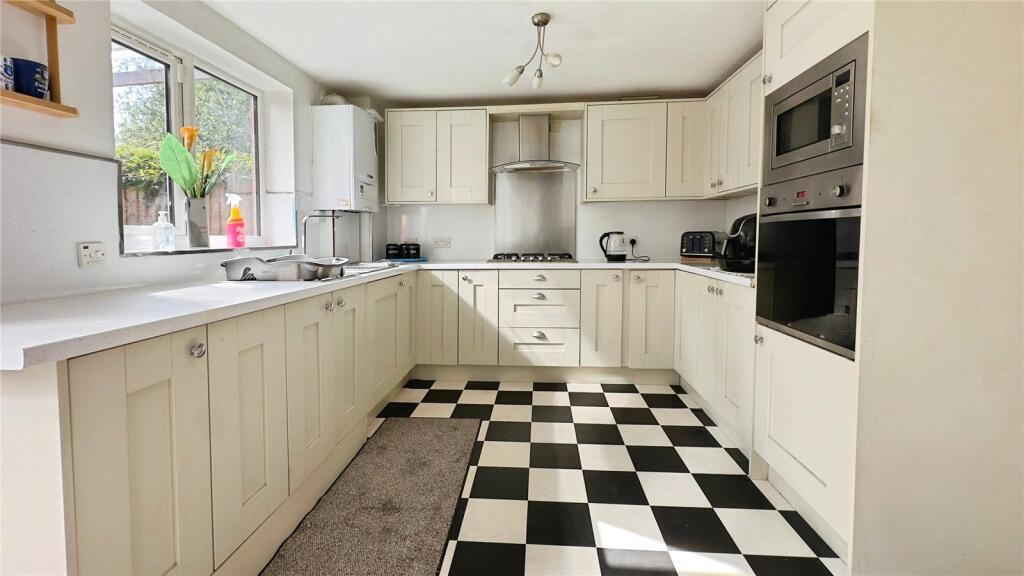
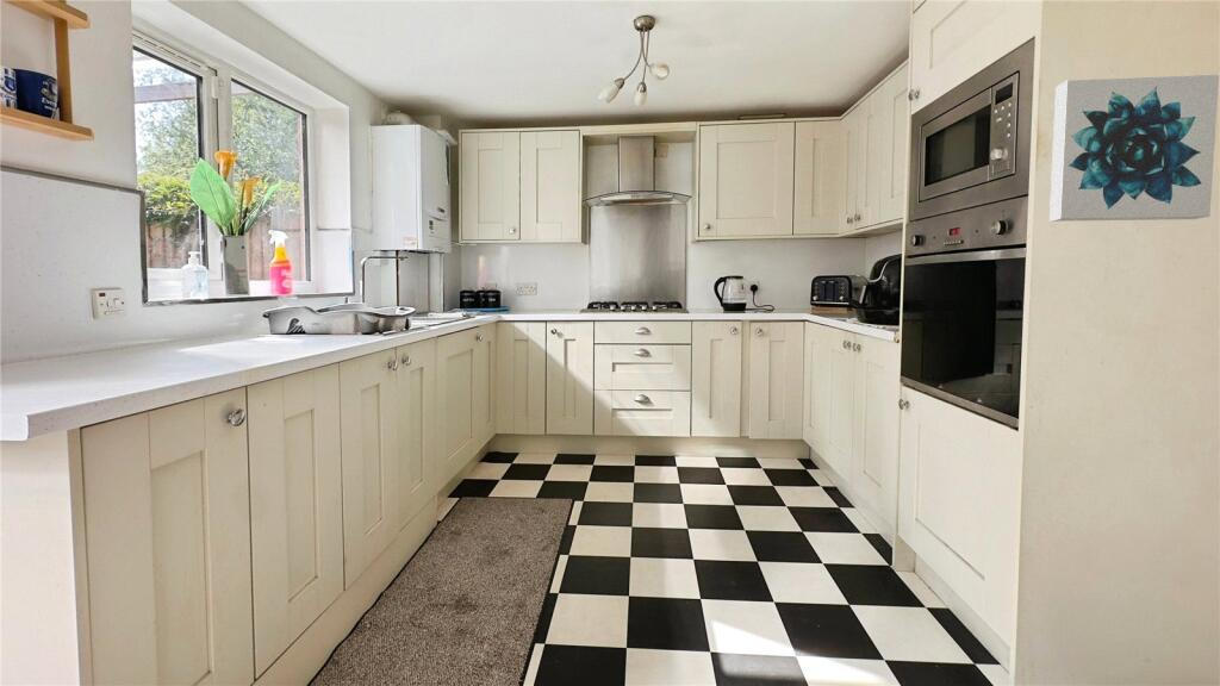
+ wall art (1131, 150)
